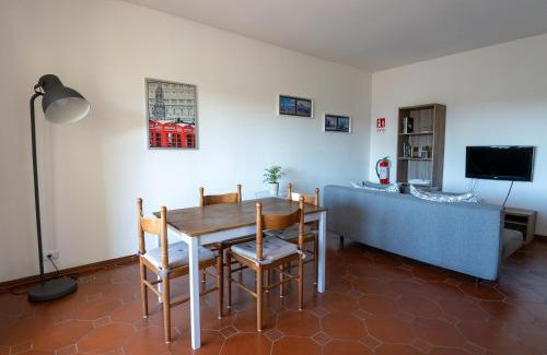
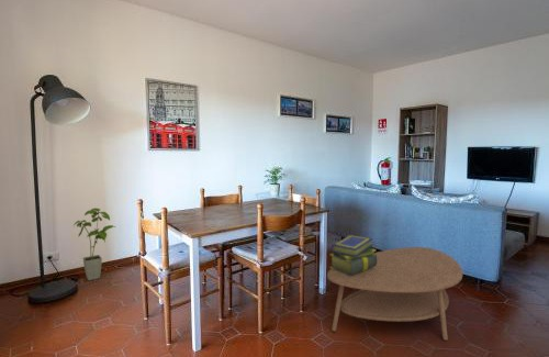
+ stack of books (352, 254)
+ house plant (96, 242)
+ coffee table (403, 292)
